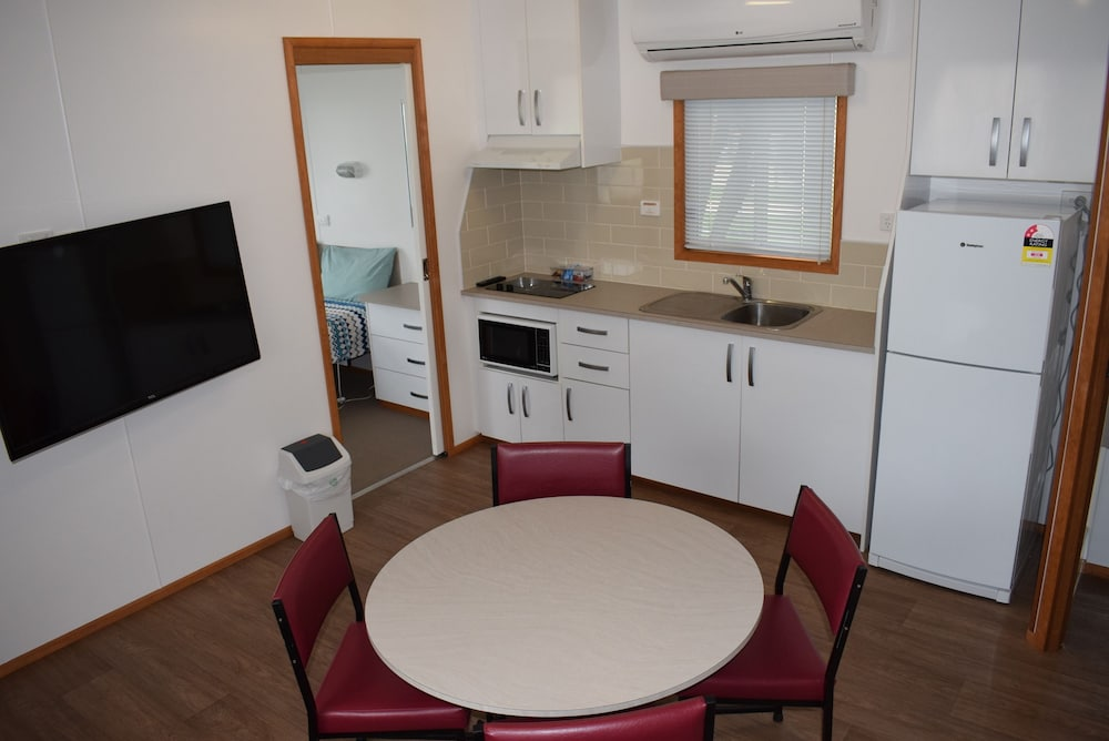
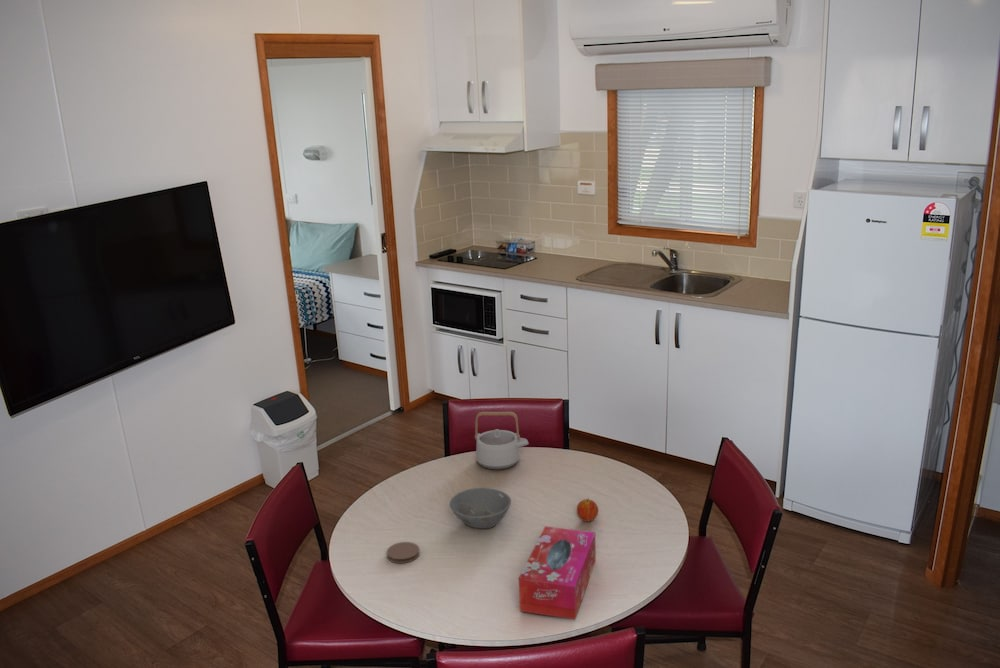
+ coaster (403, 552)
+ teapot (501, 437)
+ bowl (480, 512)
+ tissue box (559, 570)
+ fruit (587, 509)
